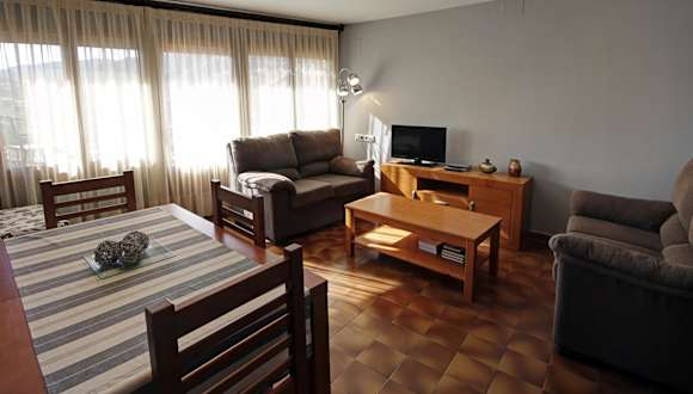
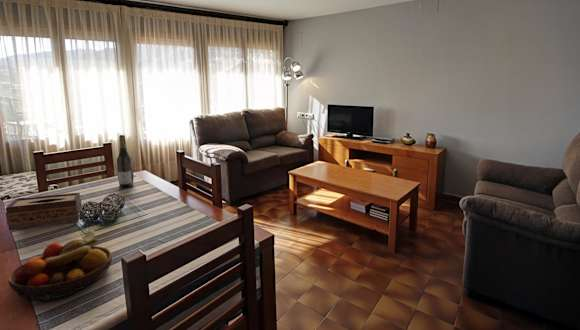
+ tissue box (47, 210)
+ wine bottle (124, 160)
+ fruit bowl (63, 260)
